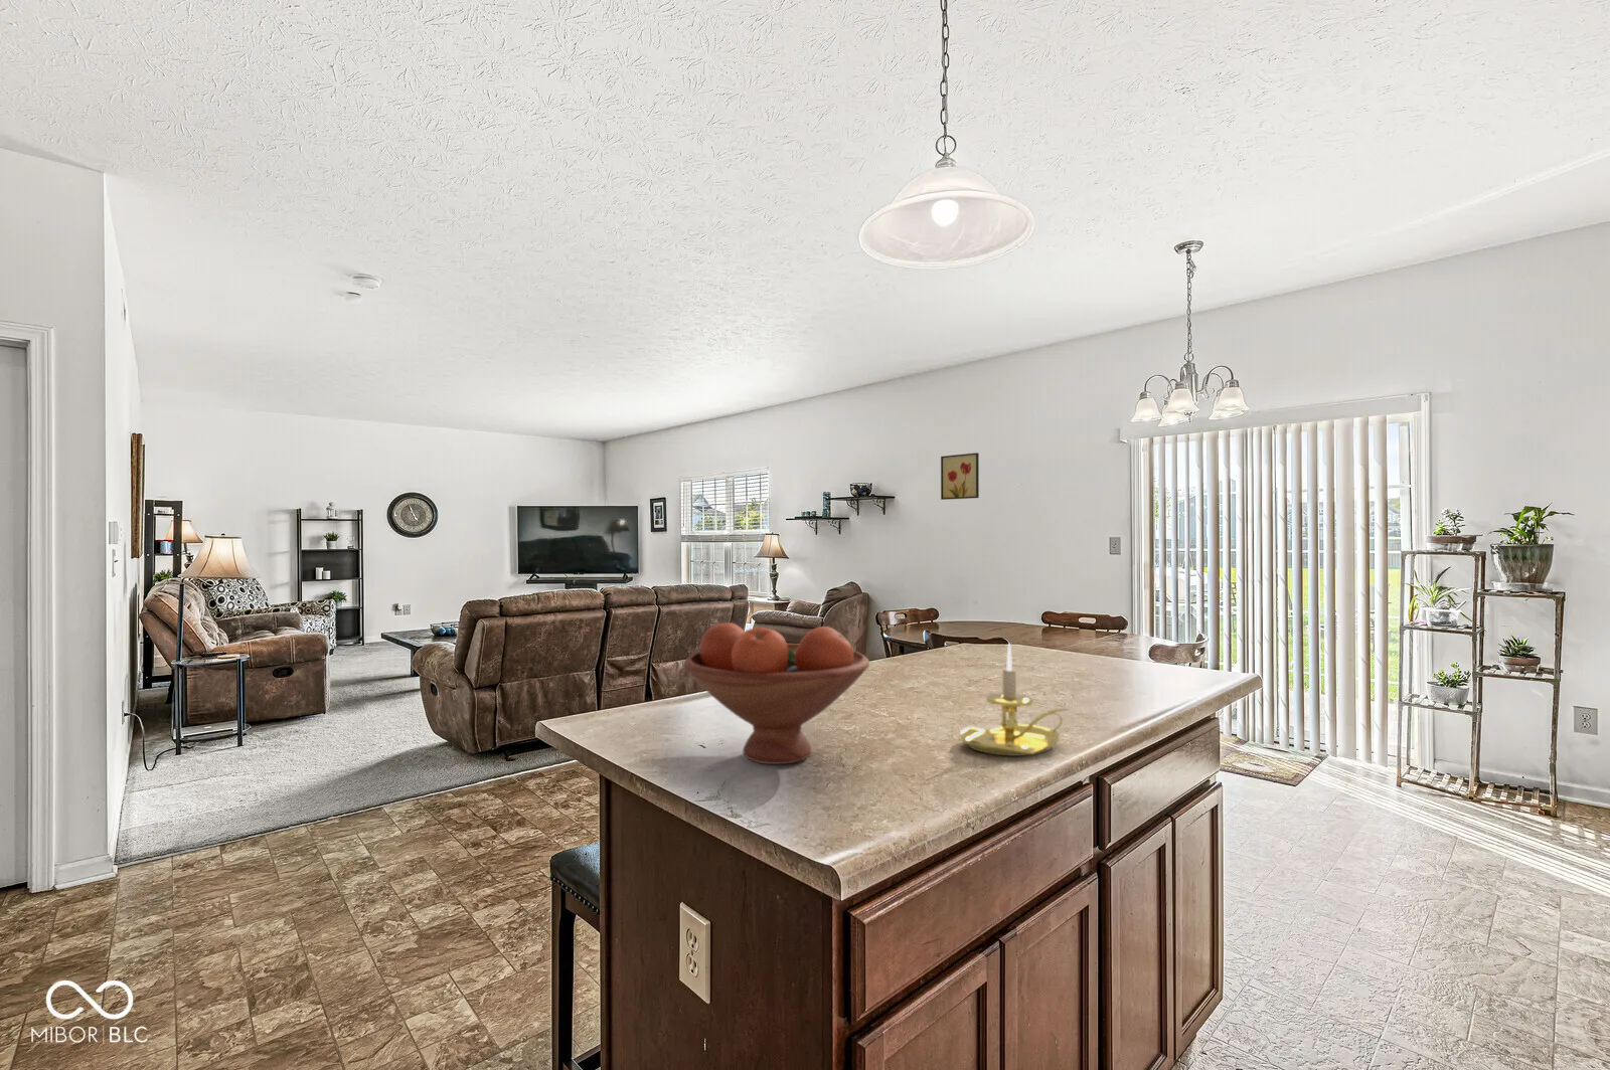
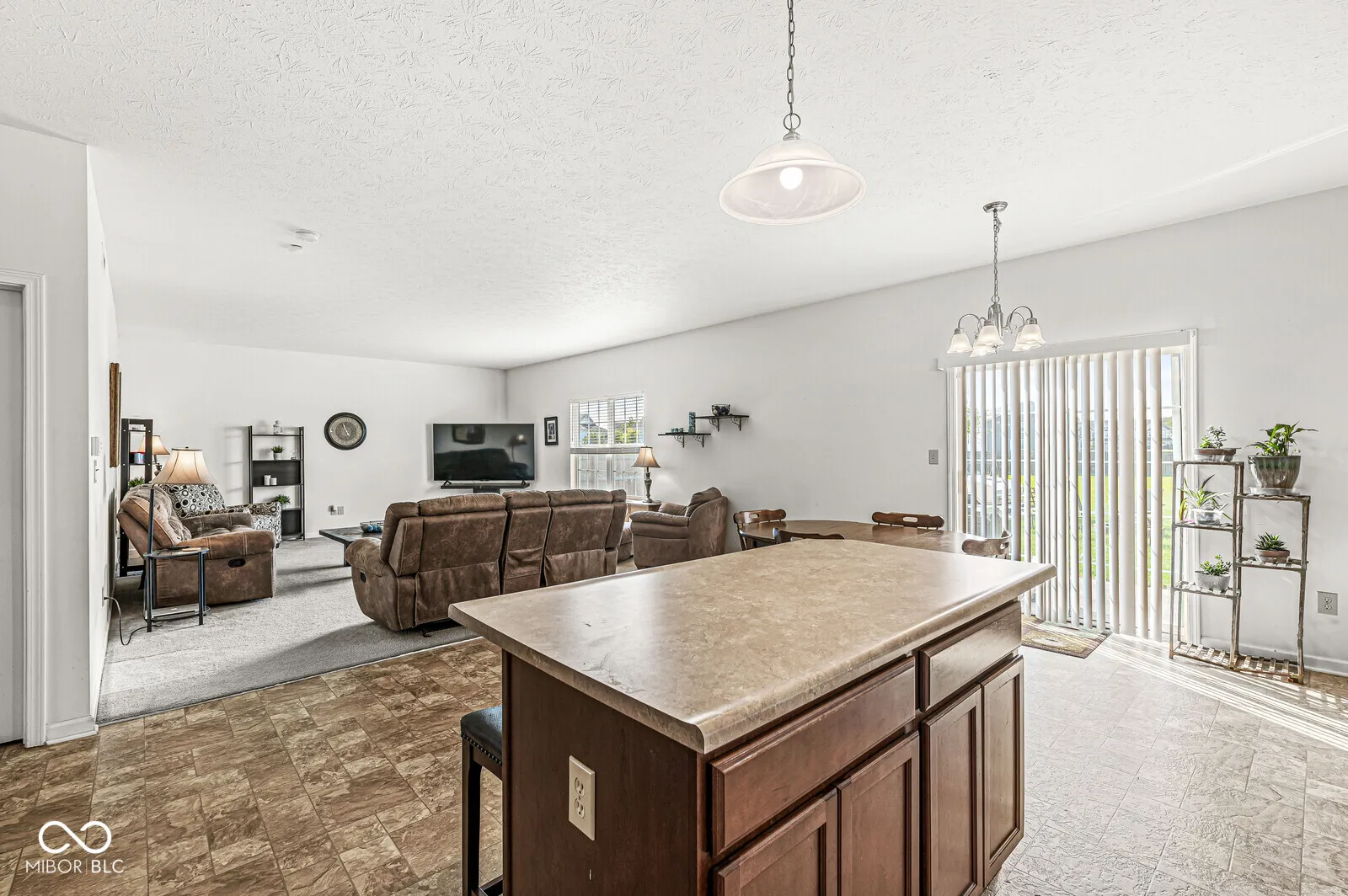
- fruit bowl (776, 687)
- wall art (960, 476)
- candle holder (1015, 693)
